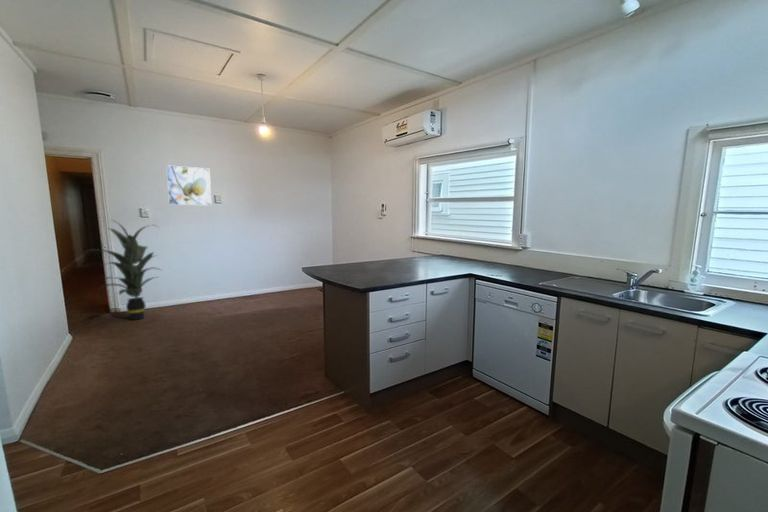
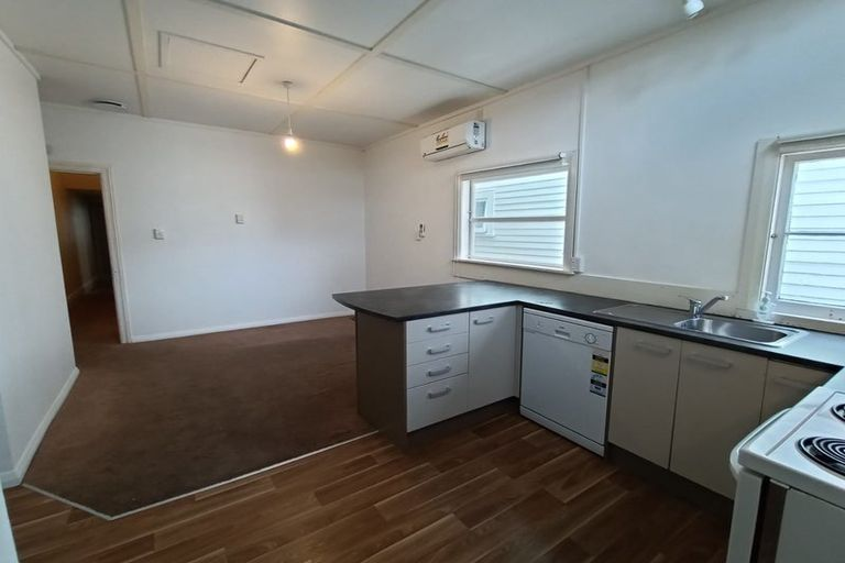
- indoor plant (128, 269)
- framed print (189, 186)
